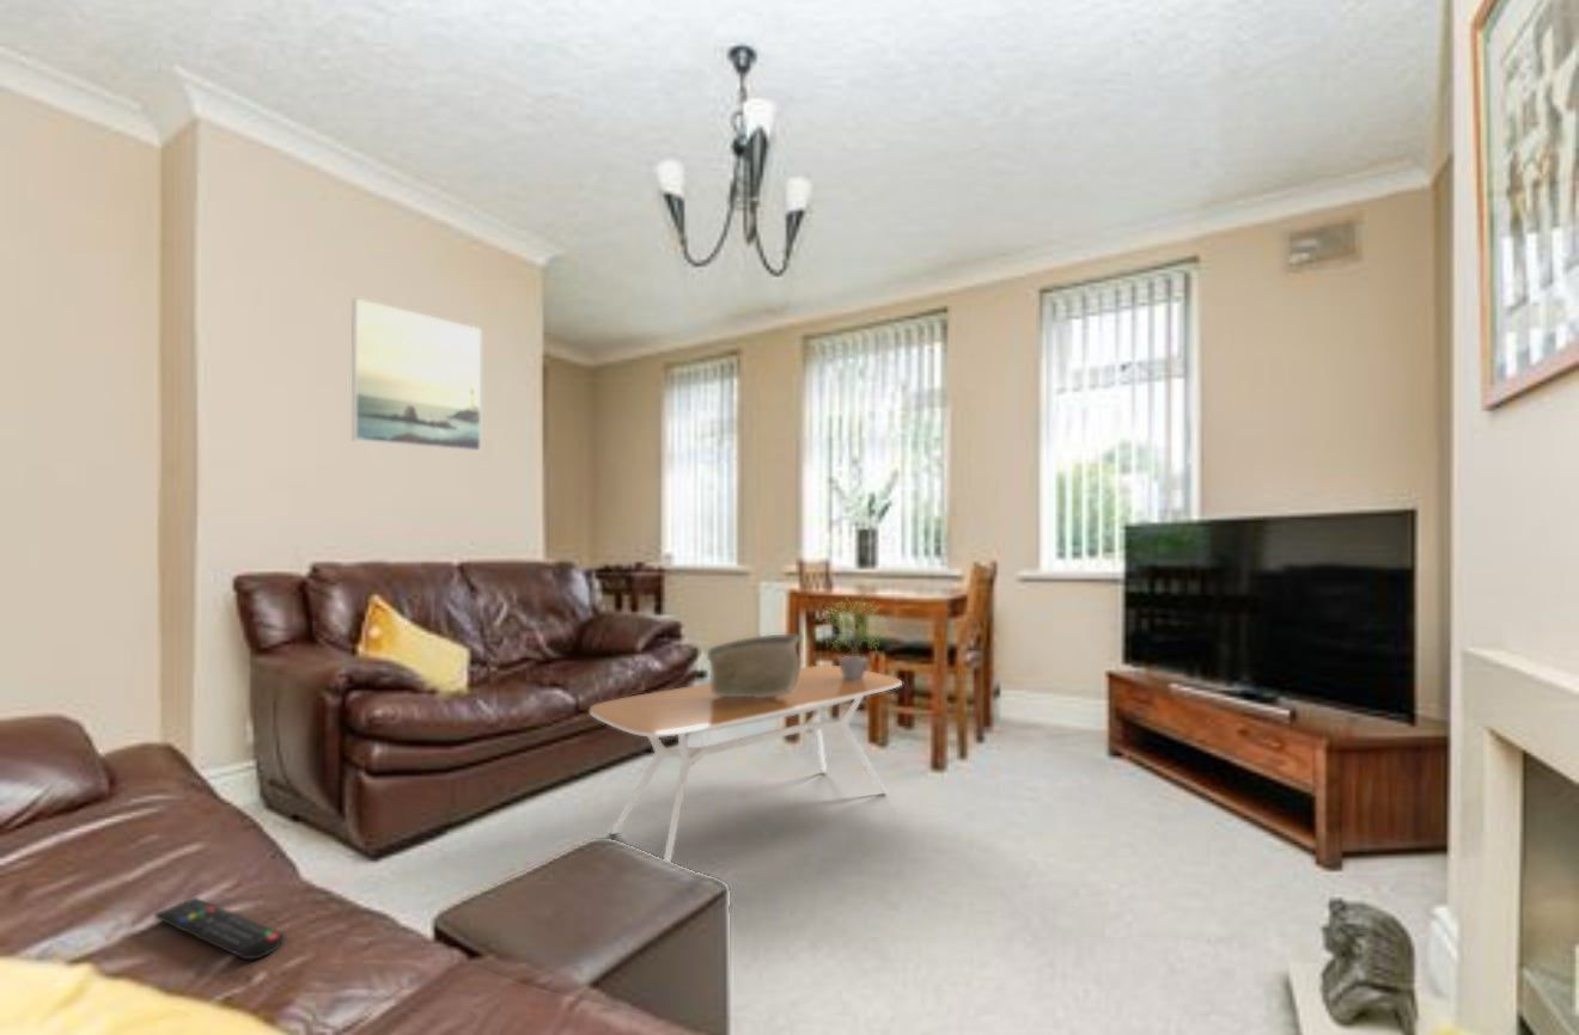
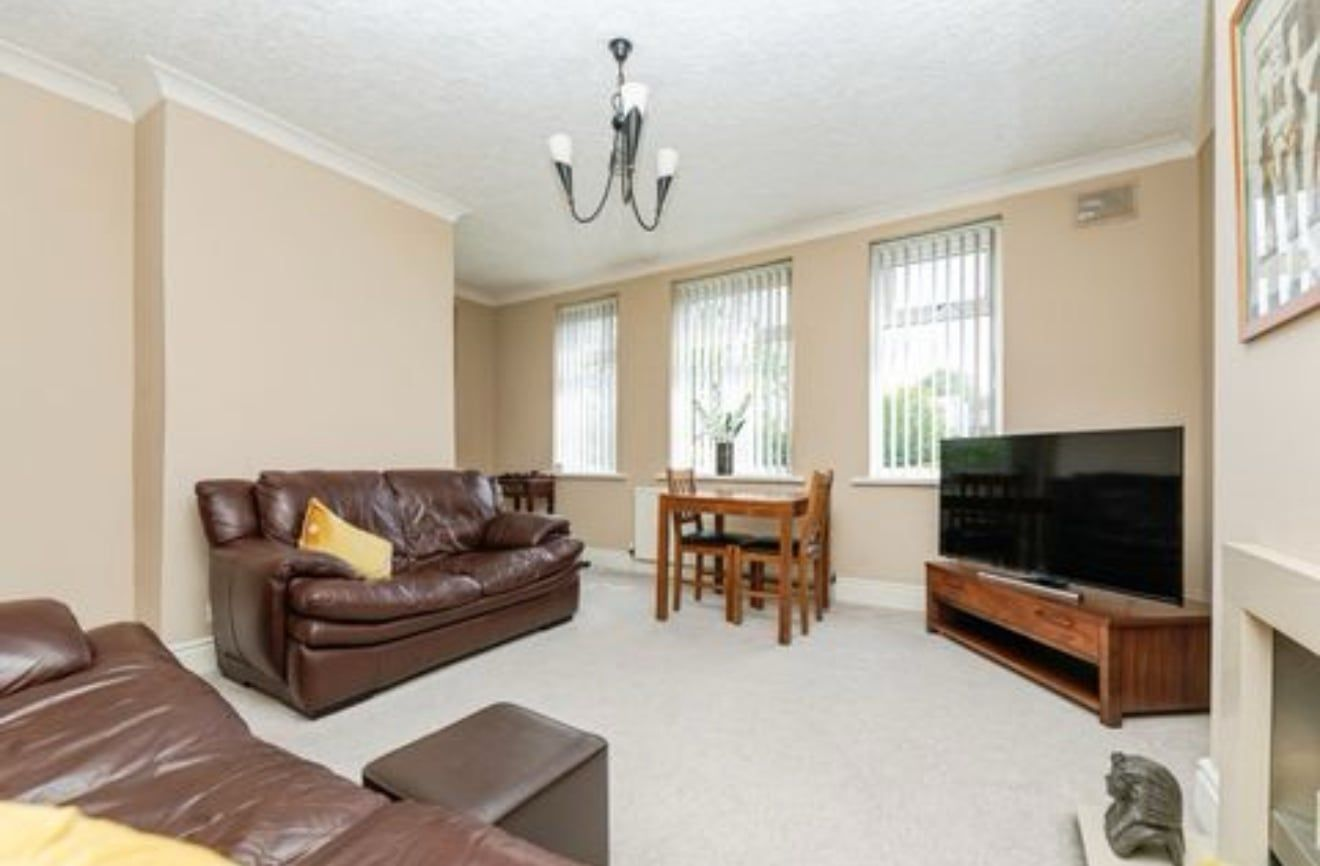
- coffee table (757, 742)
- remote control (219, 929)
- decorative bowl (755, 662)
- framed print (420, 380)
- potted plant (852, 631)
